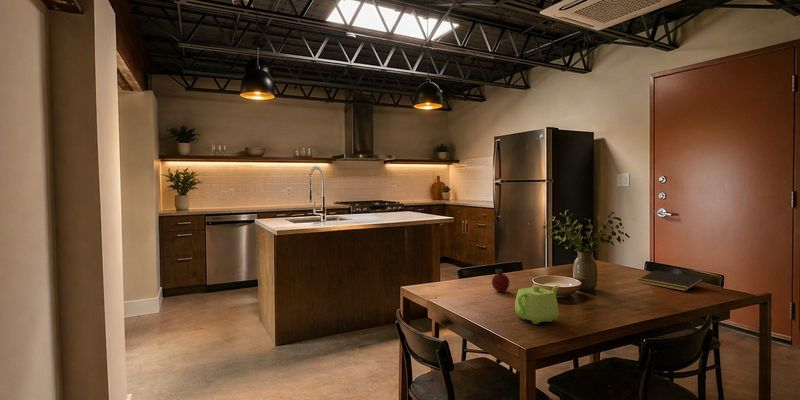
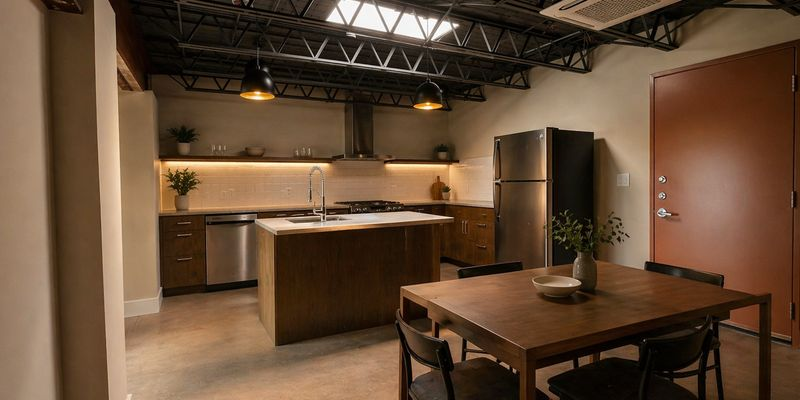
- fruit (500, 280)
- notepad (669, 280)
- teapot (539, 302)
